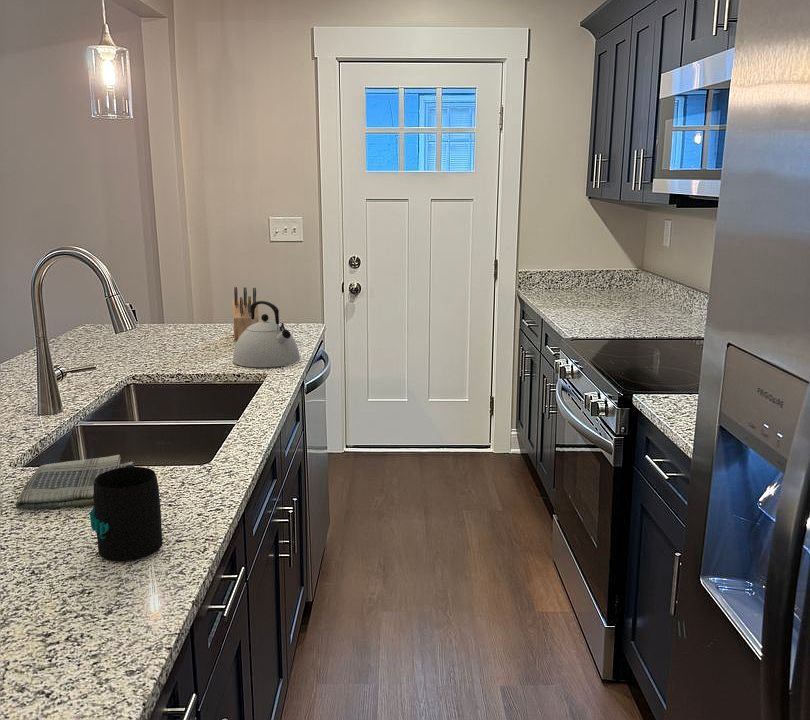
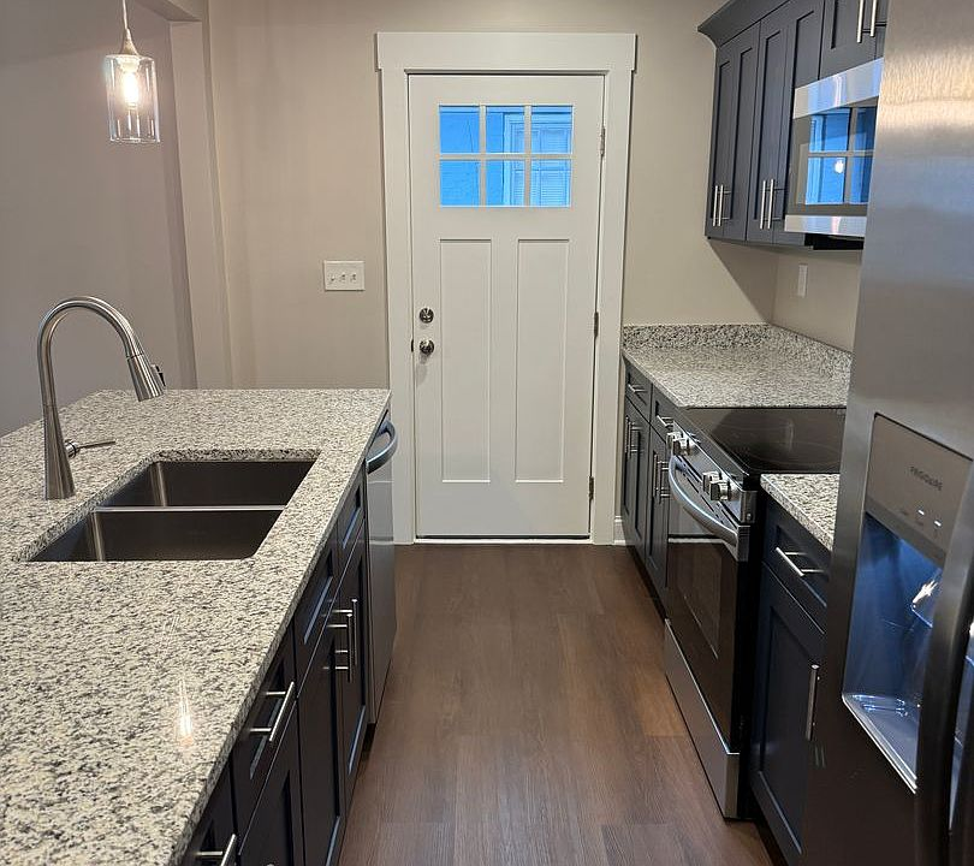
- kettle (266, 331)
- dish towel (79, 480)
- knife block (245, 311)
- mug (127, 507)
